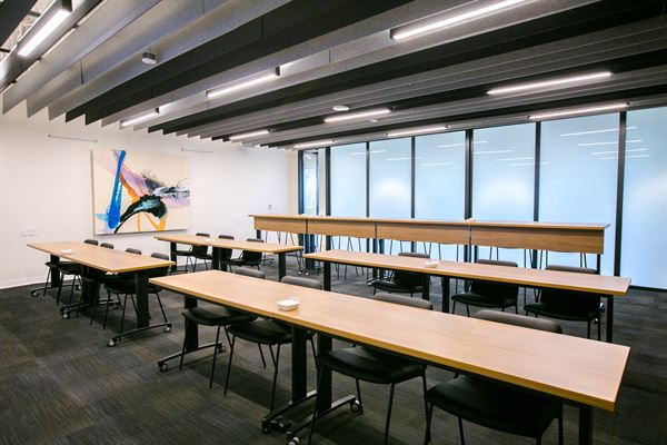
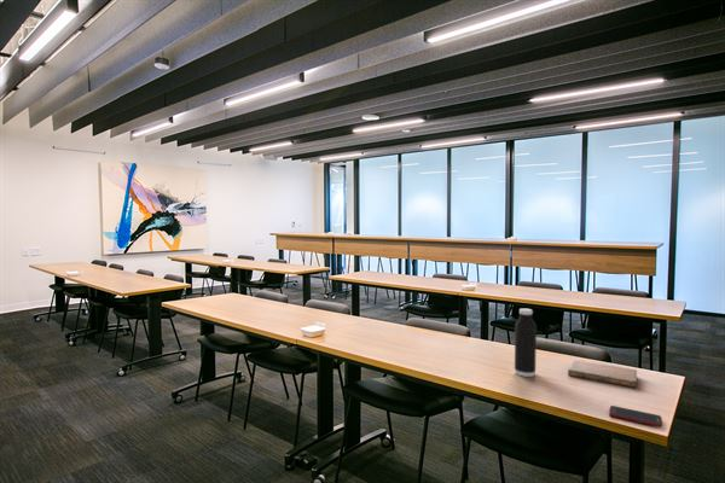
+ water bottle (524, 341)
+ cell phone (634, 415)
+ notebook (602, 372)
